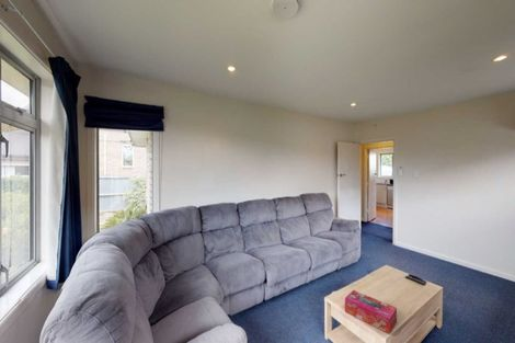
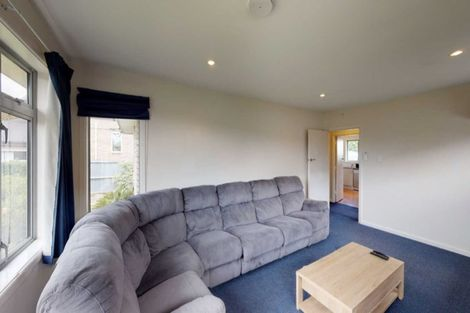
- tissue box (369, 309)
